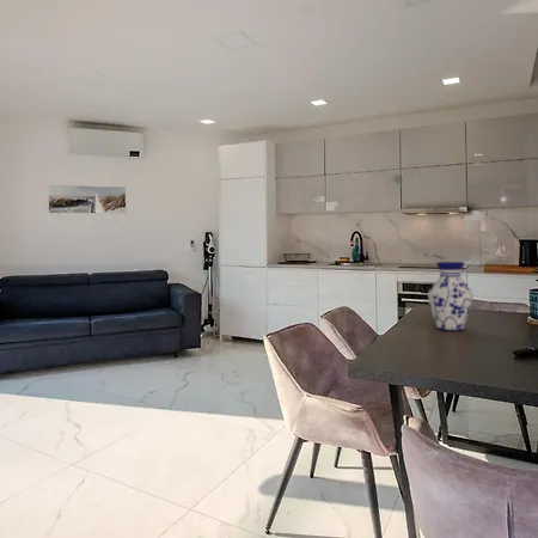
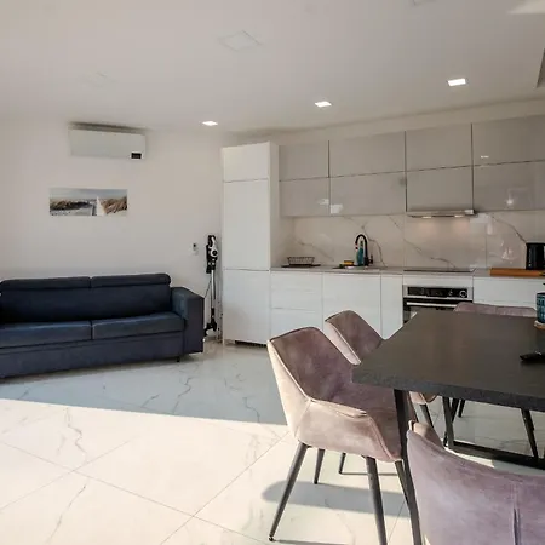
- vase (450, 295)
